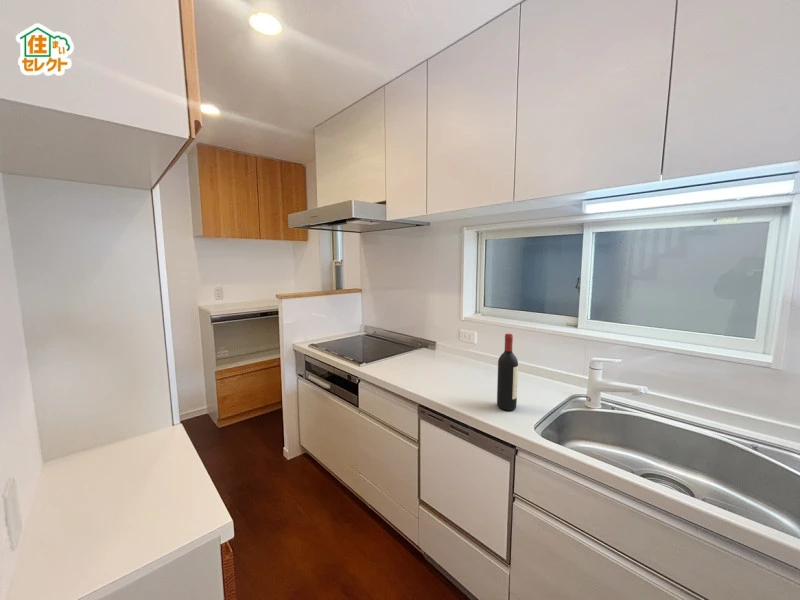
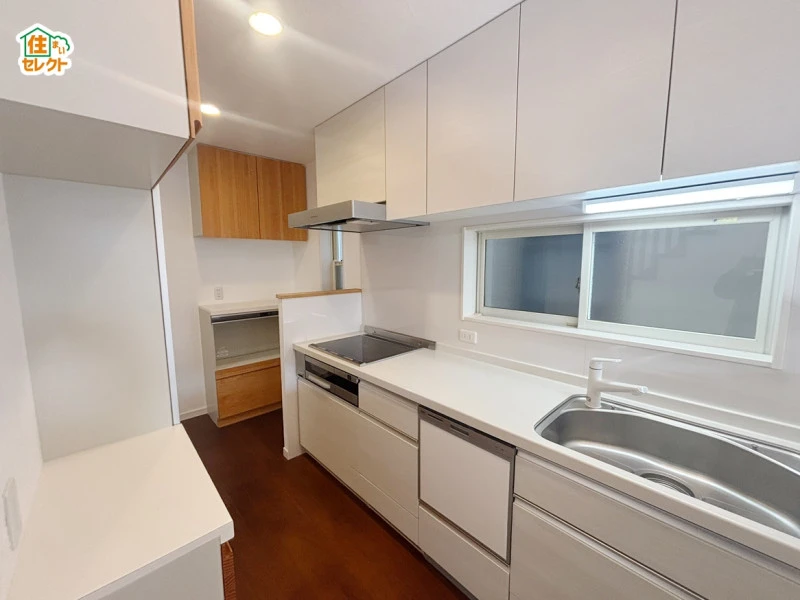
- wine bottle (507, 371)
